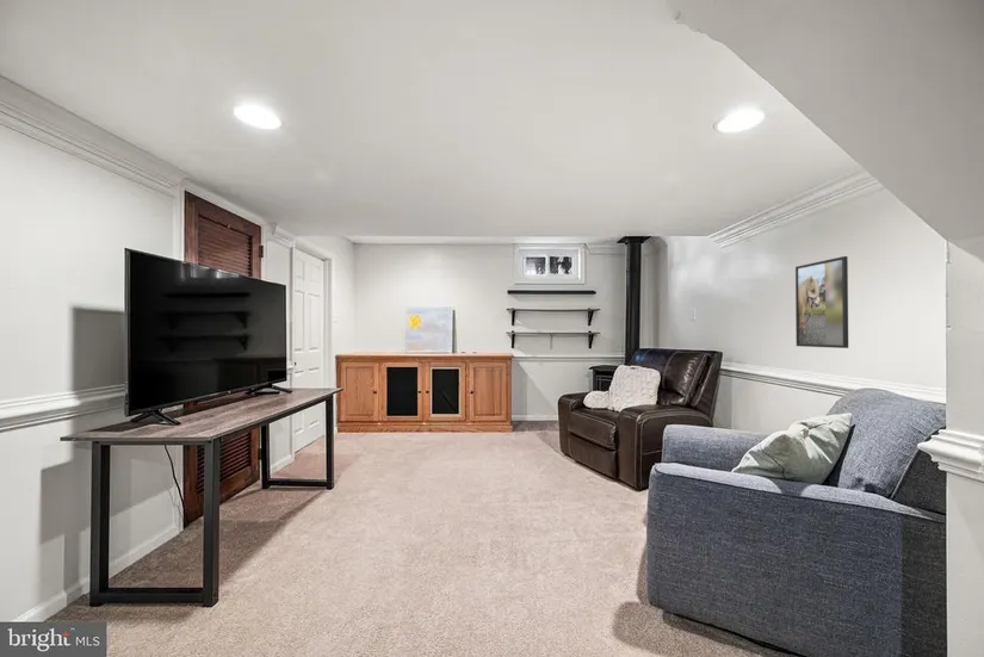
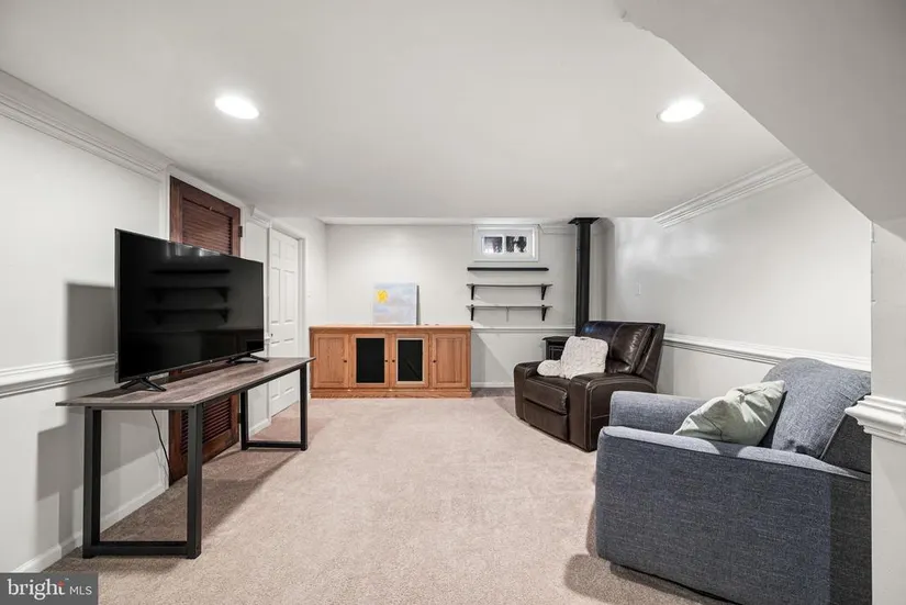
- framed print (819, 304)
